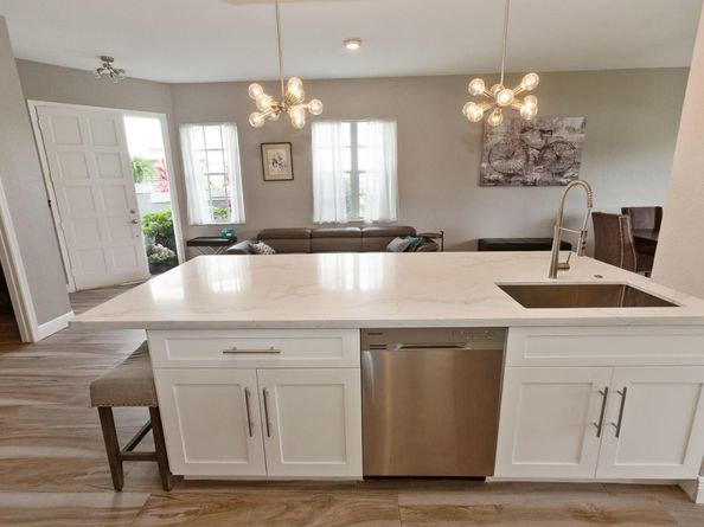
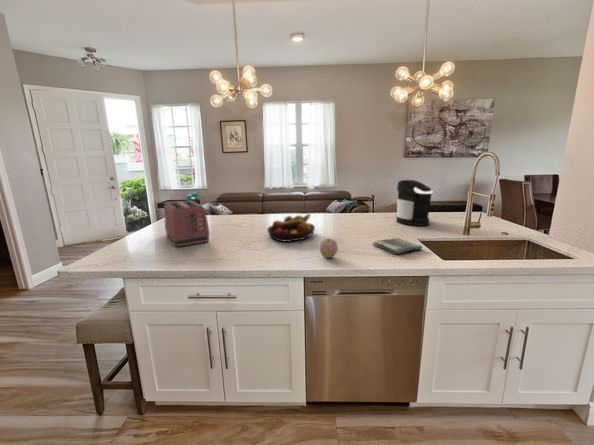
+ apple (328, 247)
+ coffee maker (414, 201)
+ dish towel (396, 244)
+ fruit bowl (291, 225)
+ toaster (185, 221)
